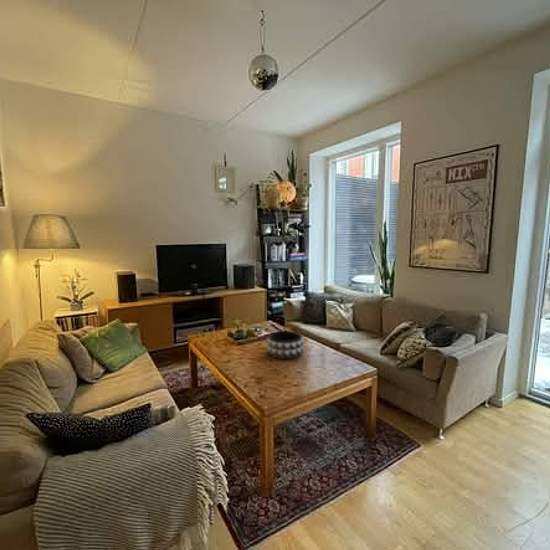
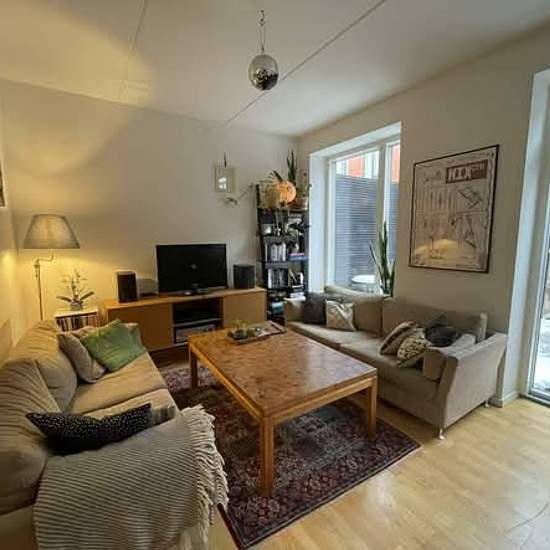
- decorative bowl (285, 344)
